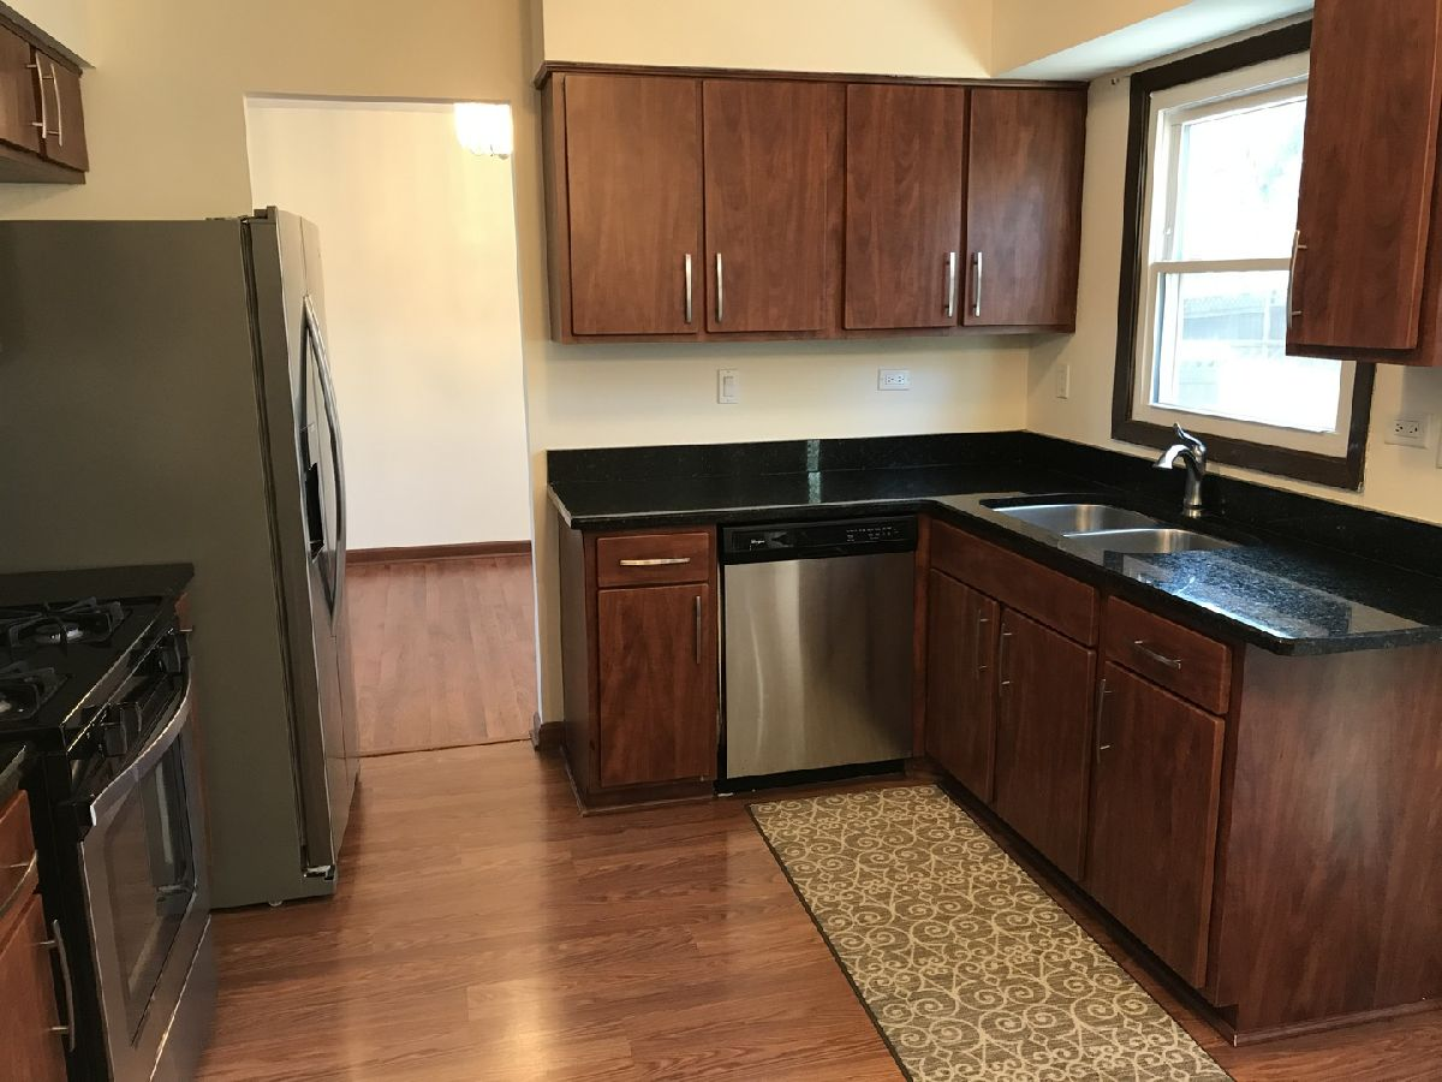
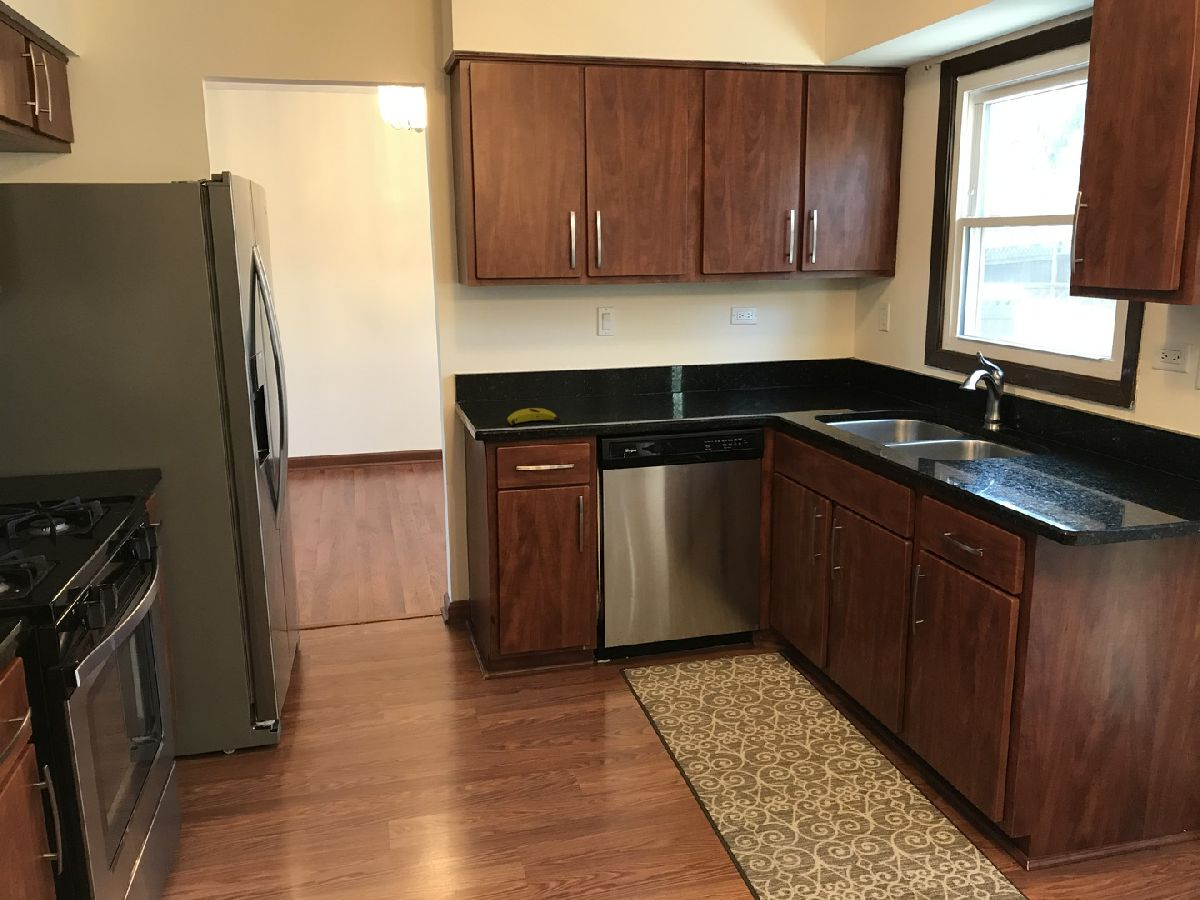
+ banana (533, 416)
